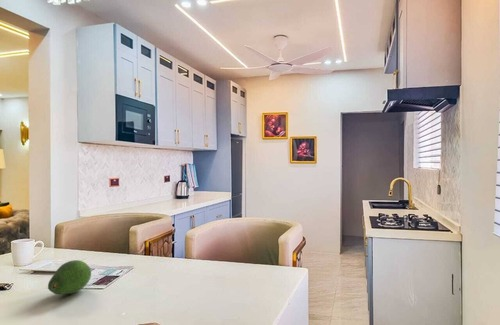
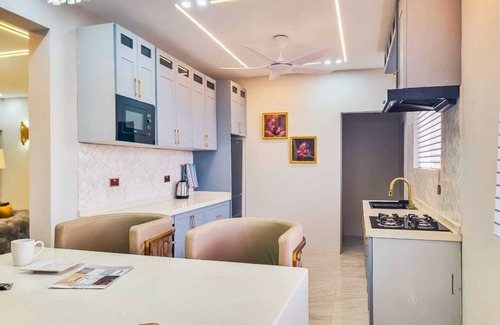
- fruit (69, 277)
